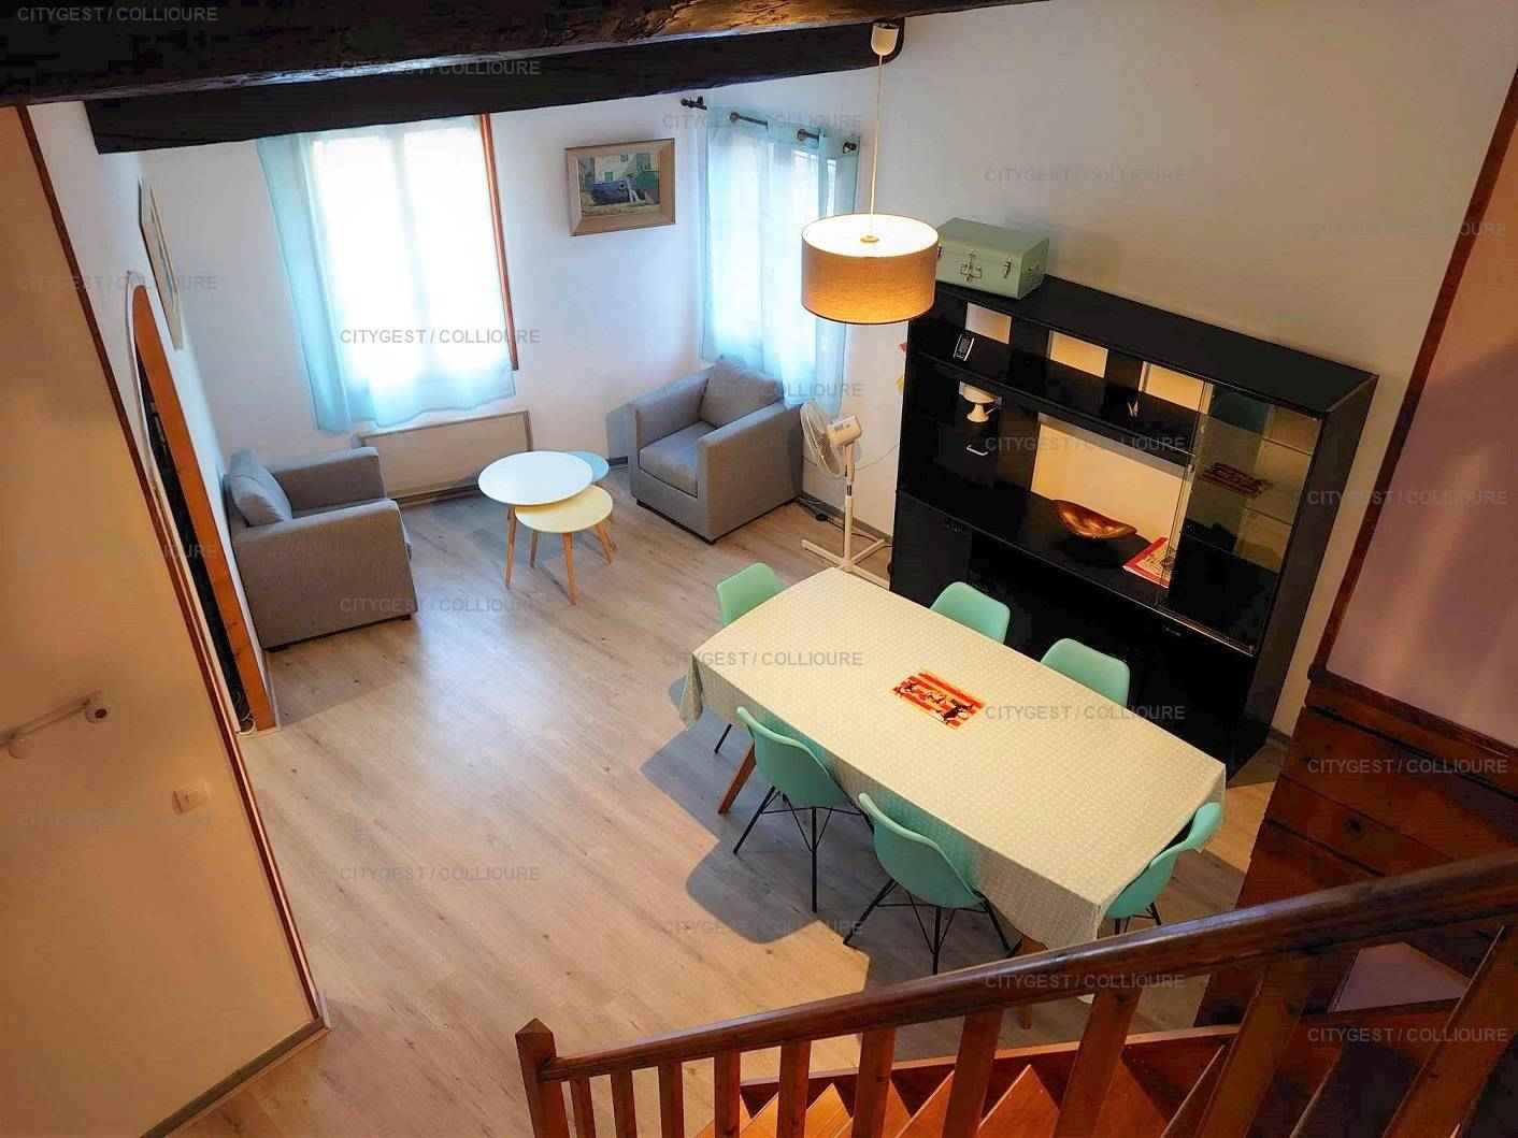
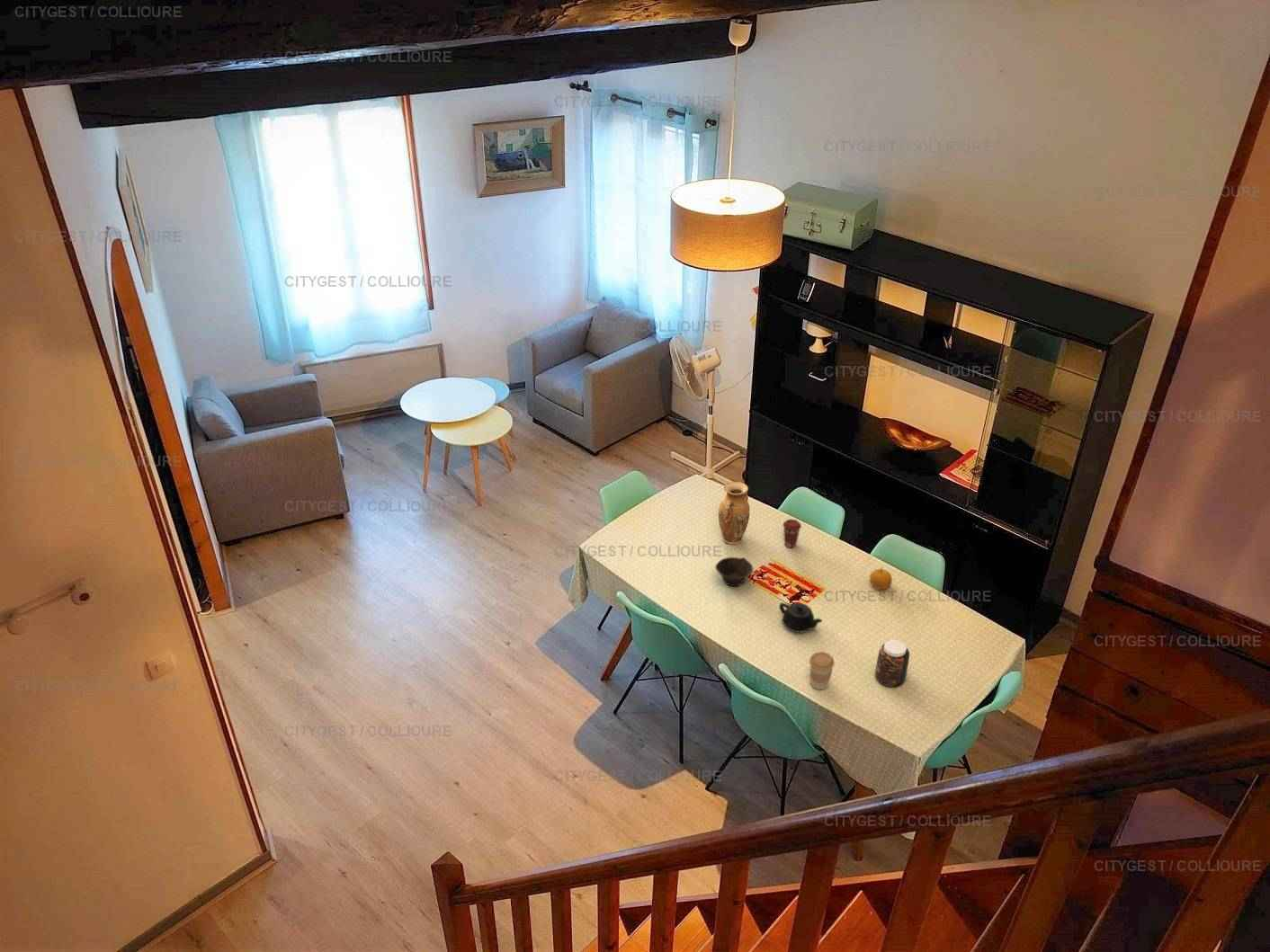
+ bowl (734, 573)
+ teapot (800, 616)
+ fruit (881, 577)
+ jar (892, 662)
+ vase (734, 512)
+ coffee cup (820, 670)
+ coffee cup (791, 533)
